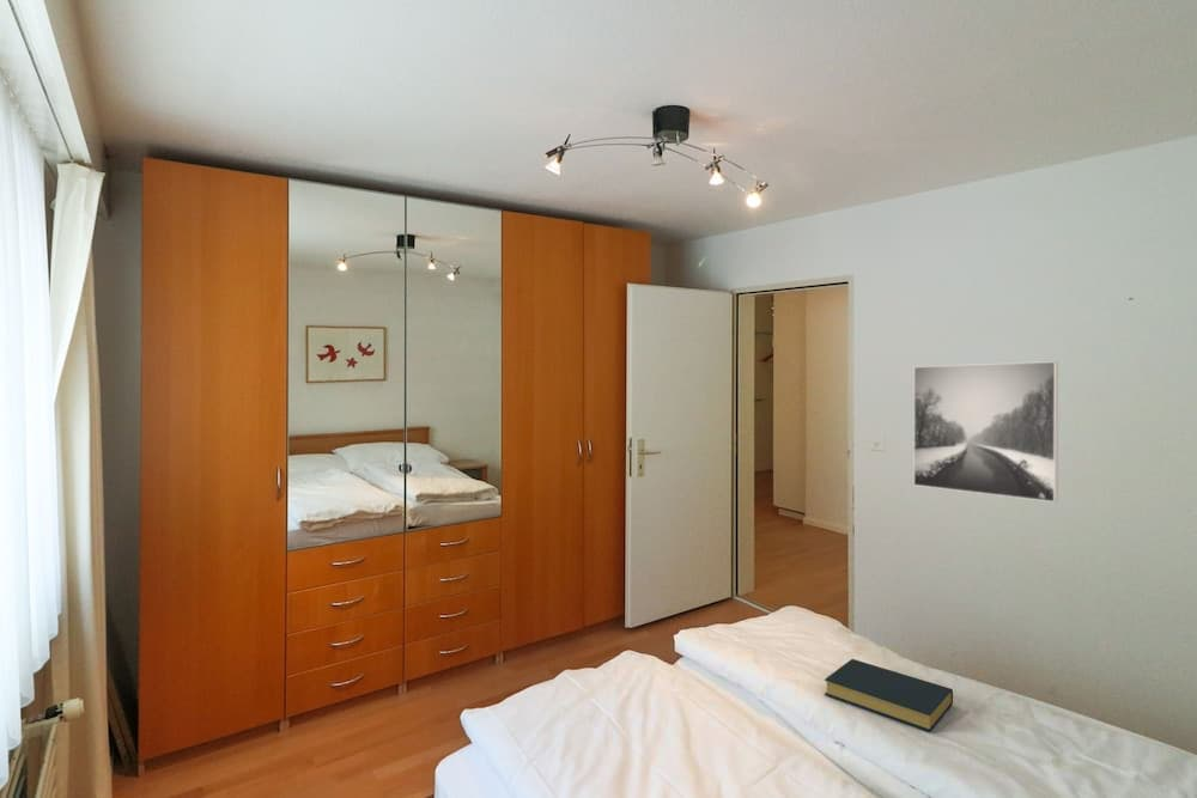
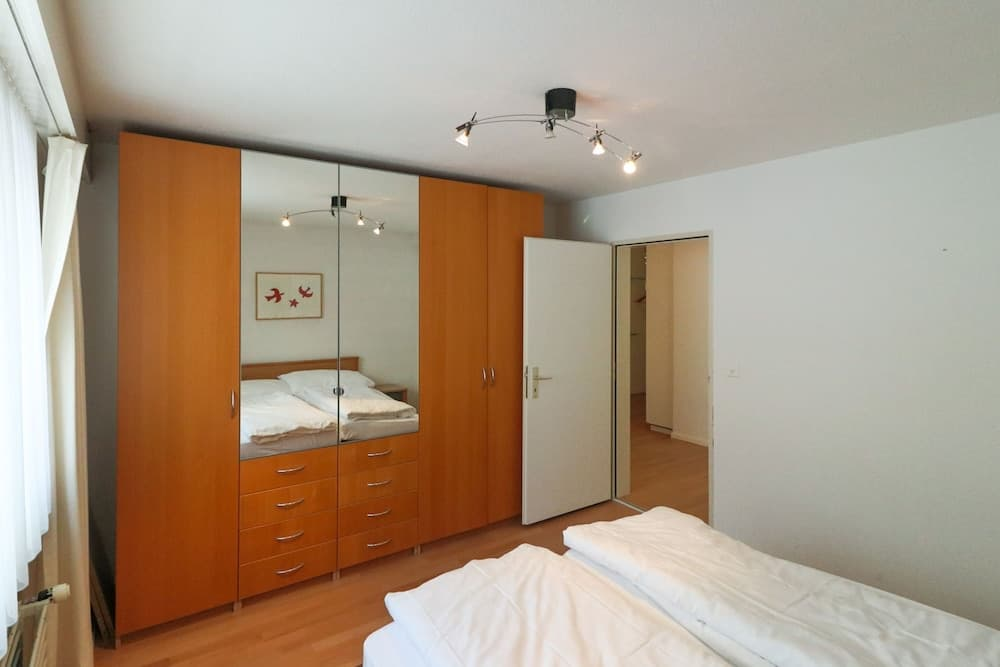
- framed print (979, 428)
- hardback book (887, 692)
